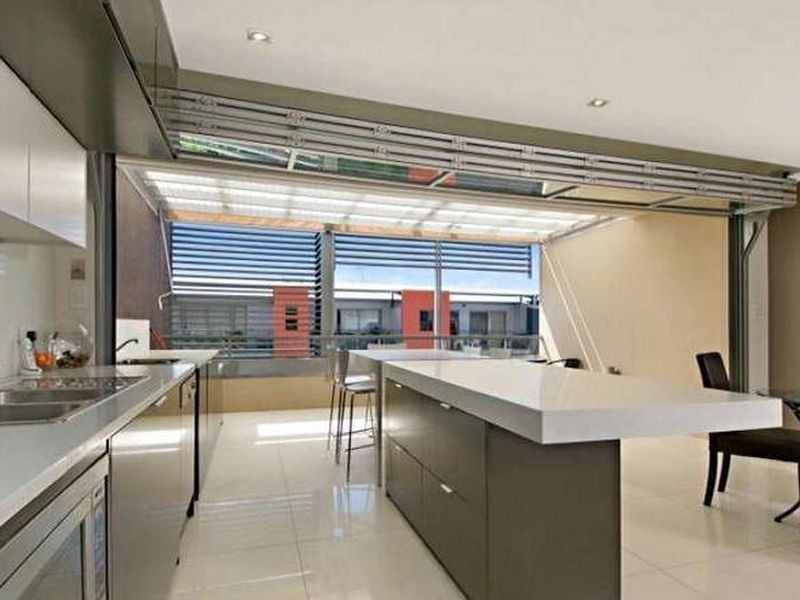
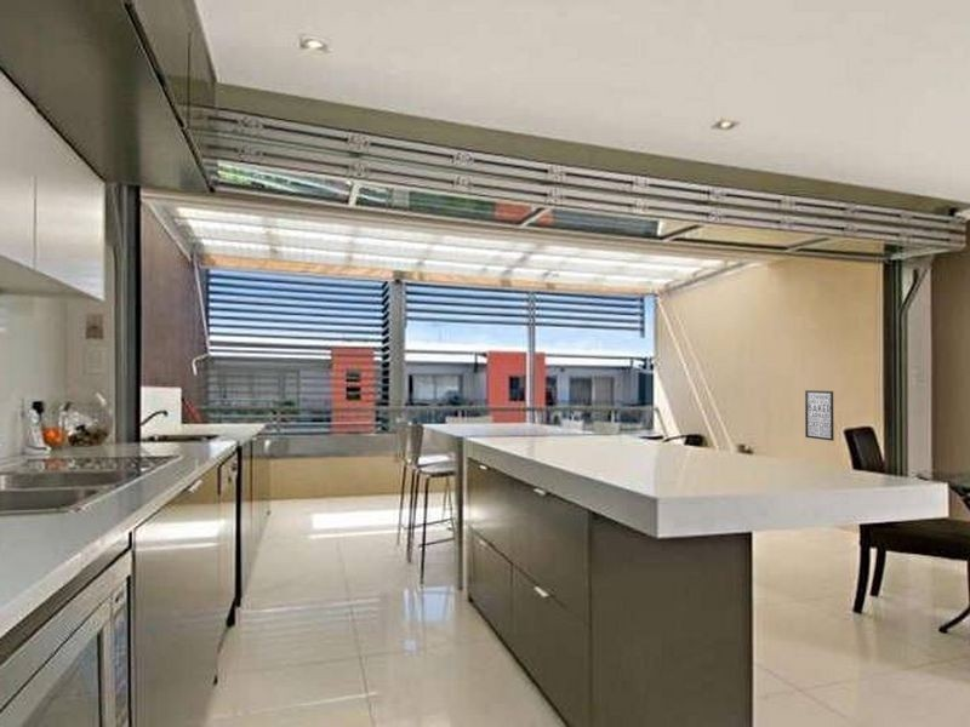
+ wall art (818, 414)
